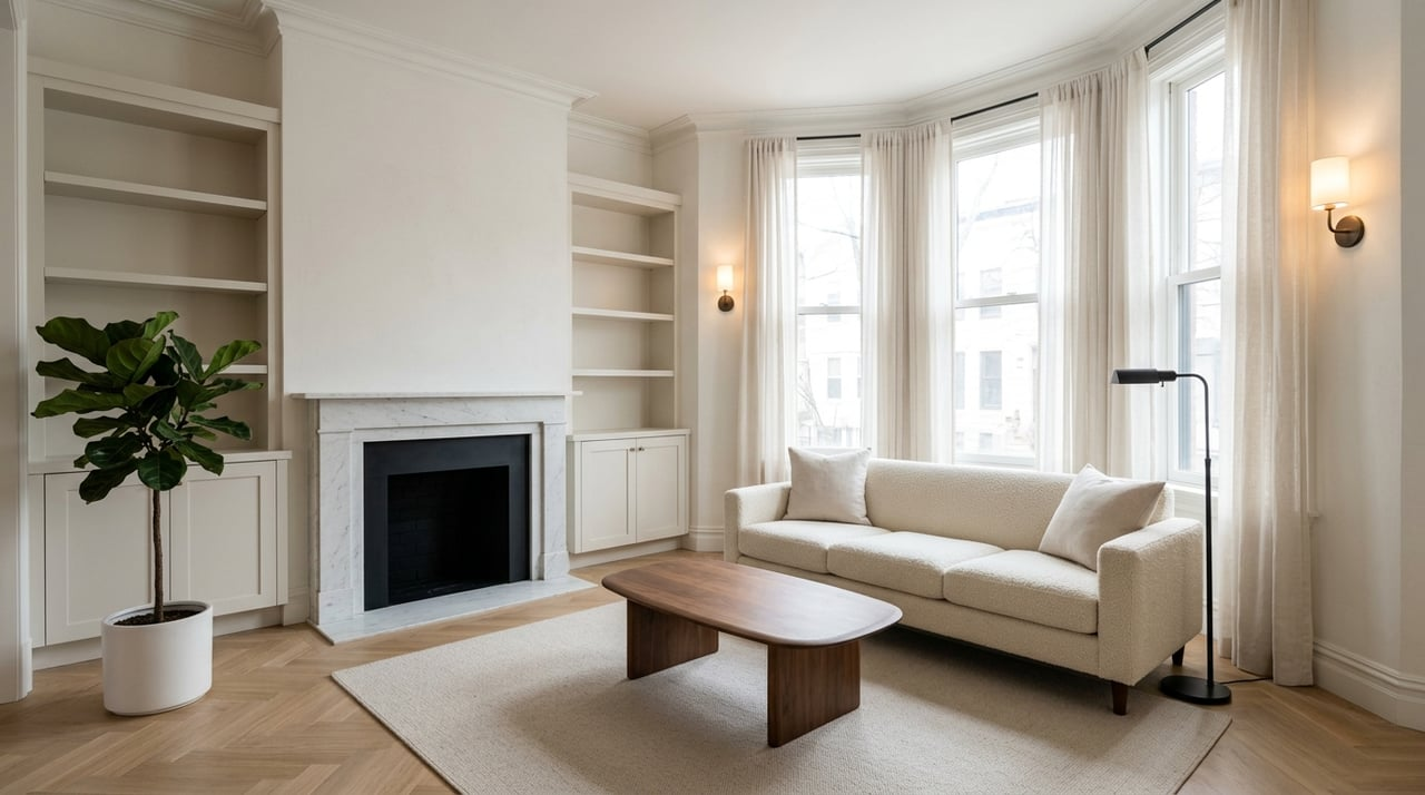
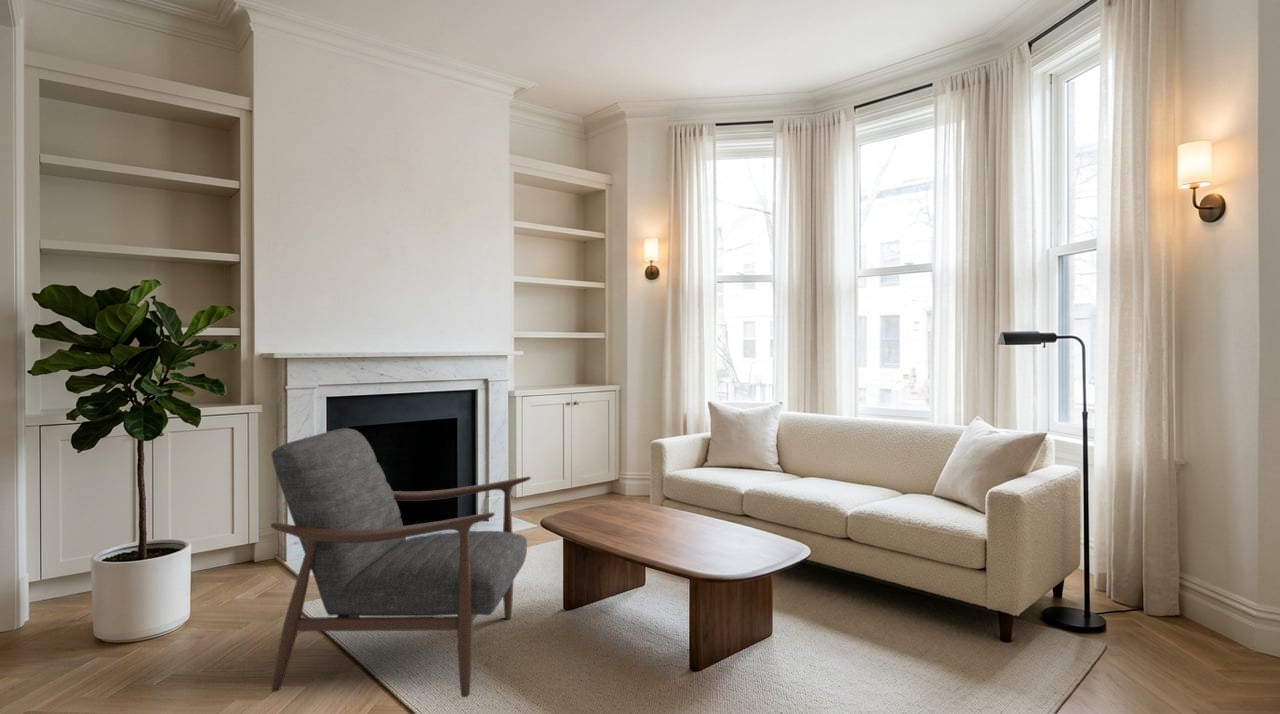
+ chair (411, 542)
